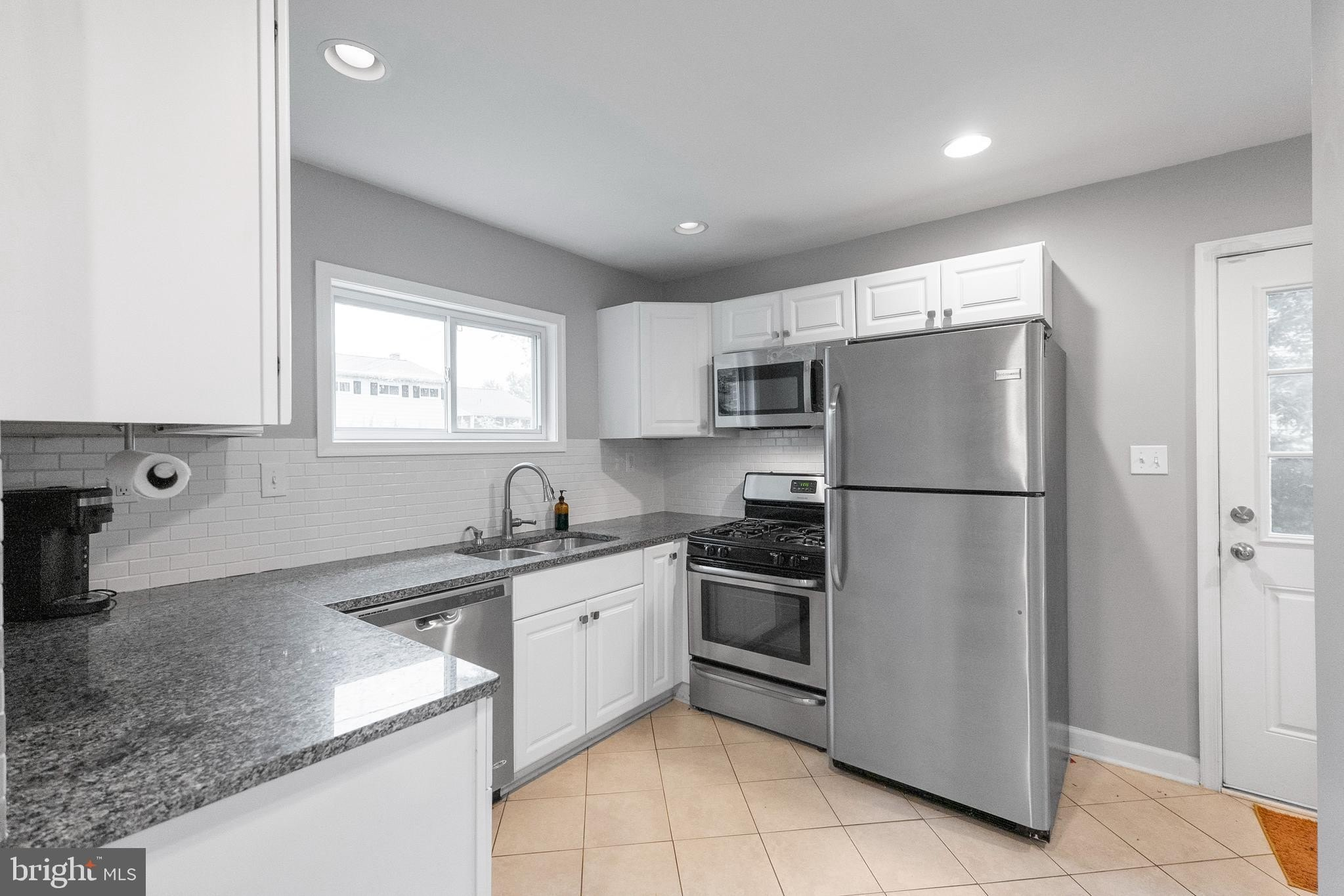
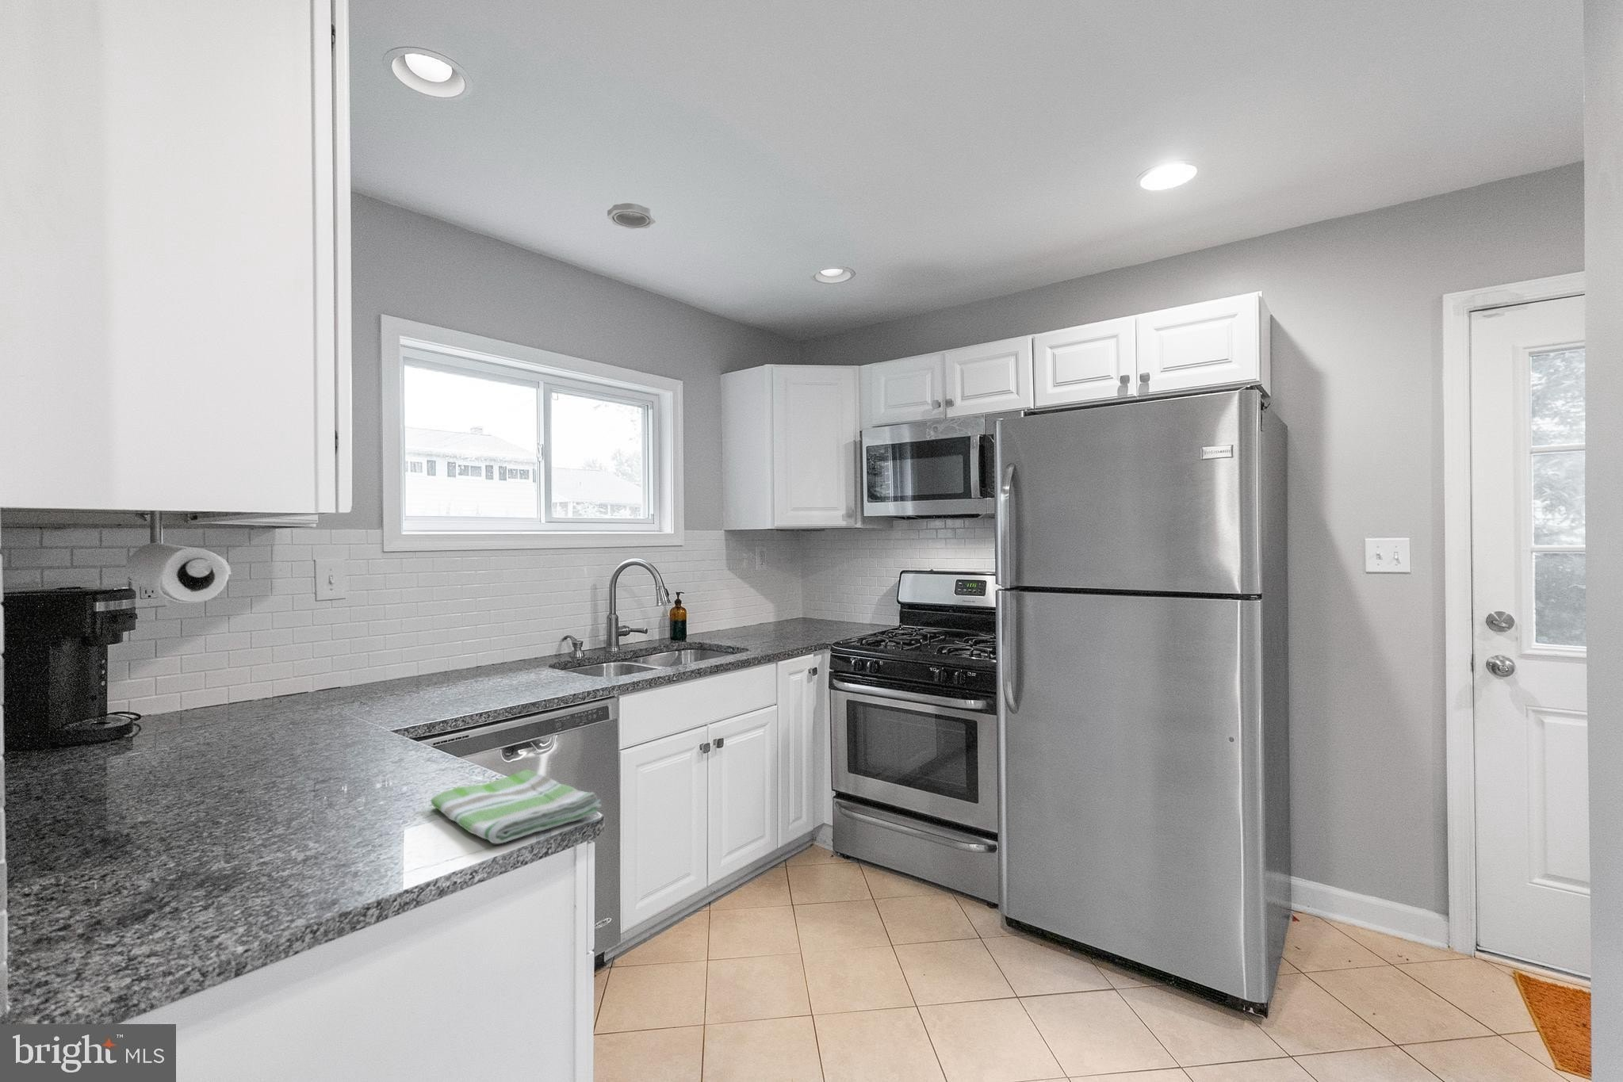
+ smoke detector (632, 213)
+ dish towel (513, 799)
